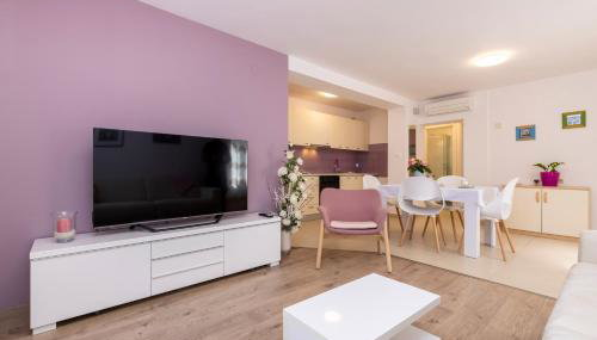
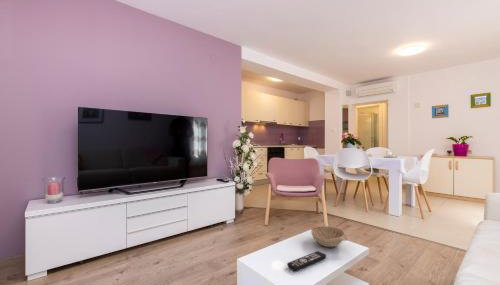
+ decorative bowl (327, 237)
+ remote control (307, 260)
